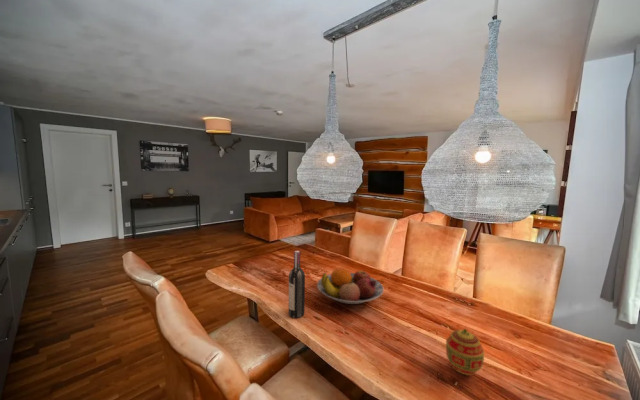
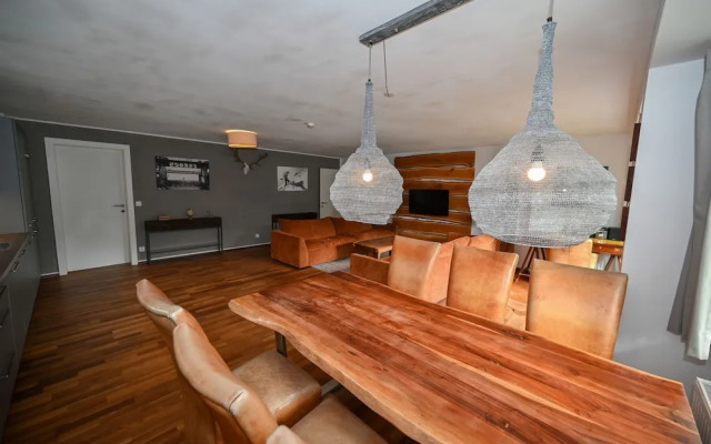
- fruit bowl (349, 282)
- wine bottle (296, 283)
- decorative egg (464, 350)
